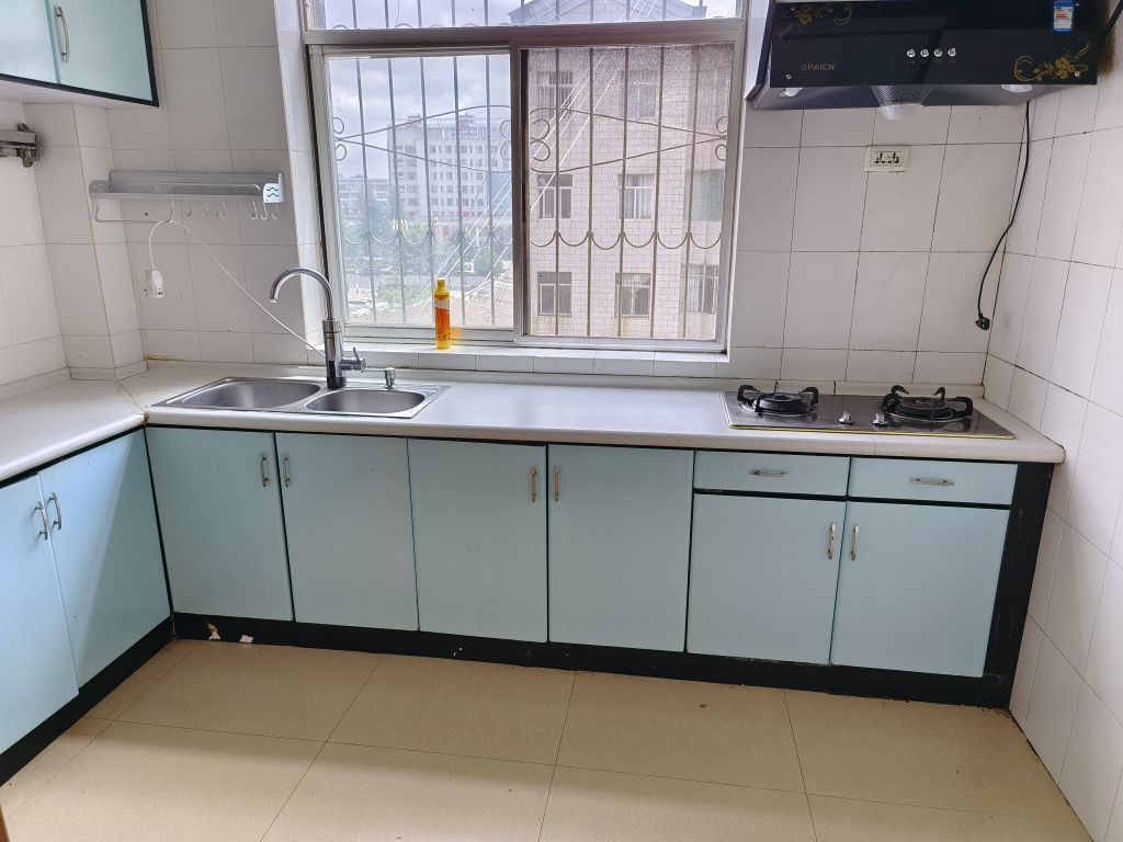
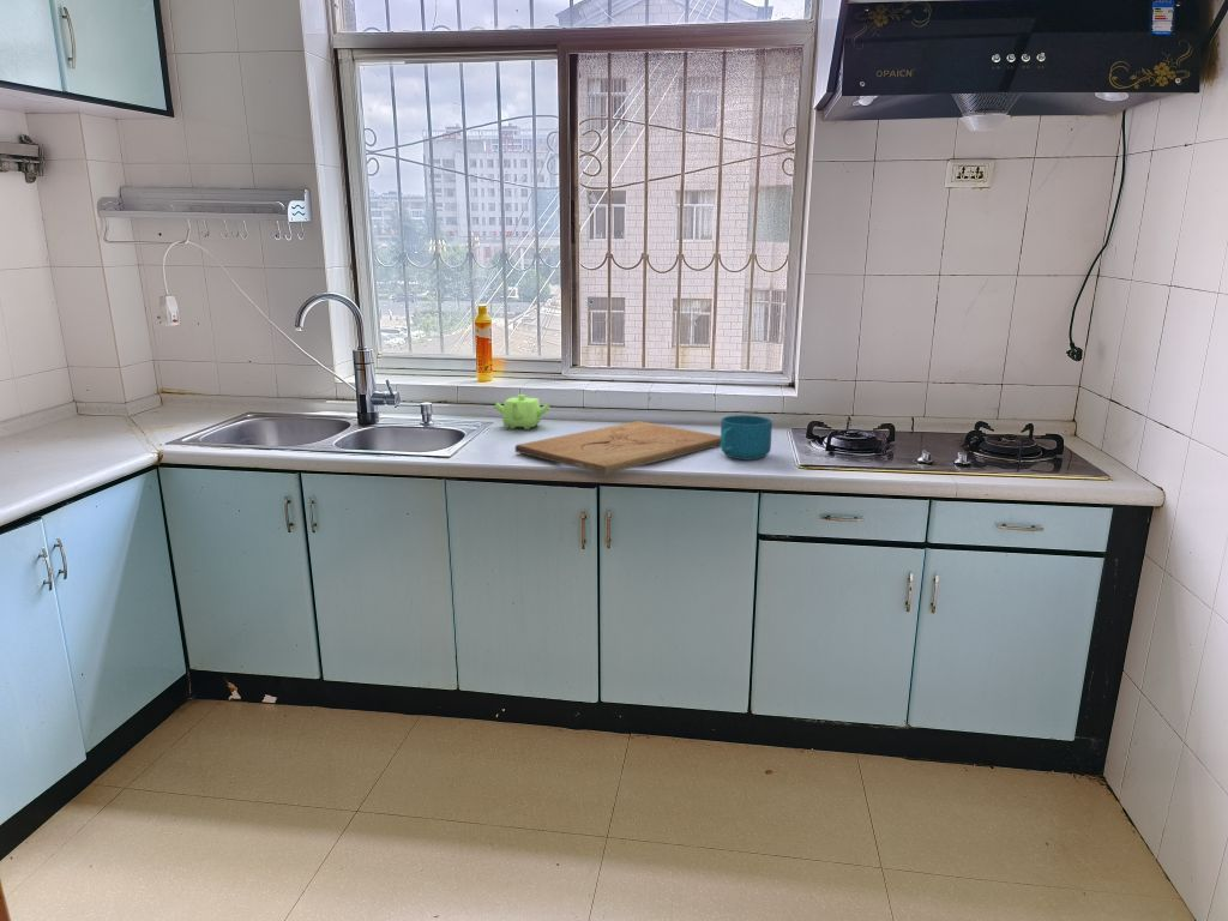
+ teapot (520, 411)
+ cutting board (624, 444)
+ cup (741, 439)
